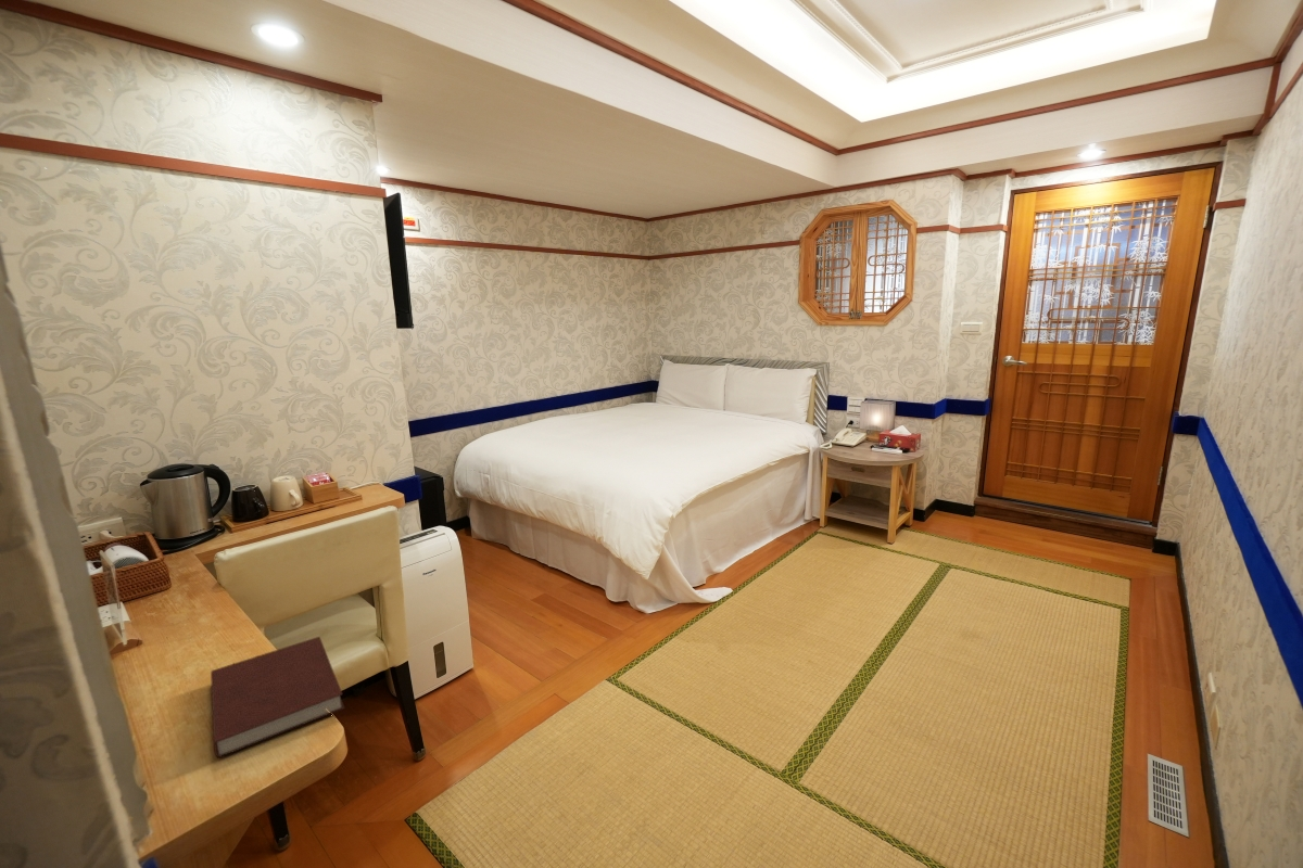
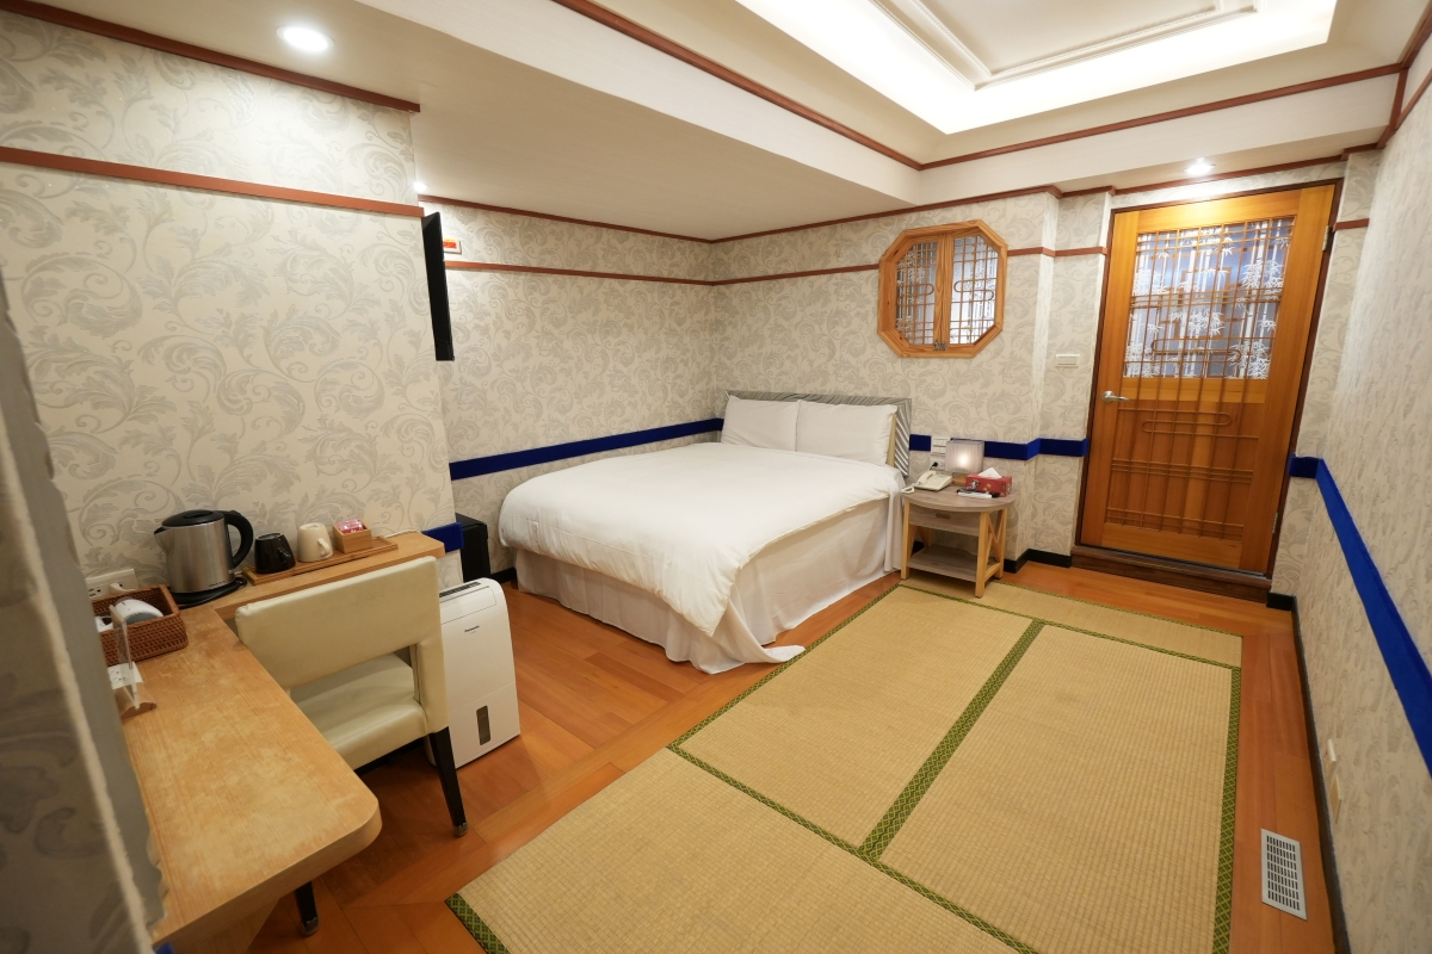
- notebook (275, 689)
